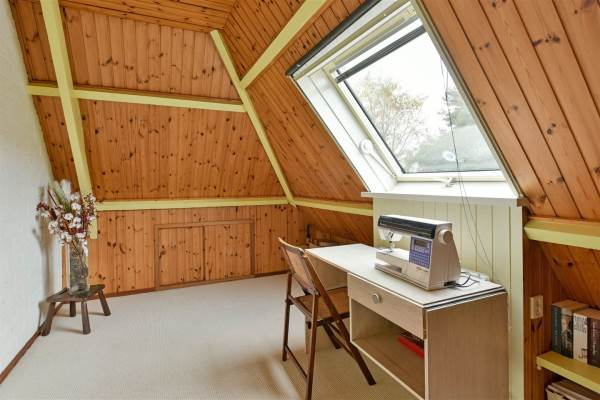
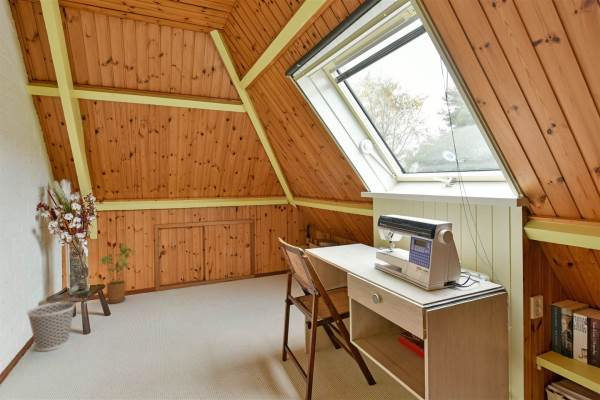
+ wastebasket (52, 326)
+ house plant (117, 274)
